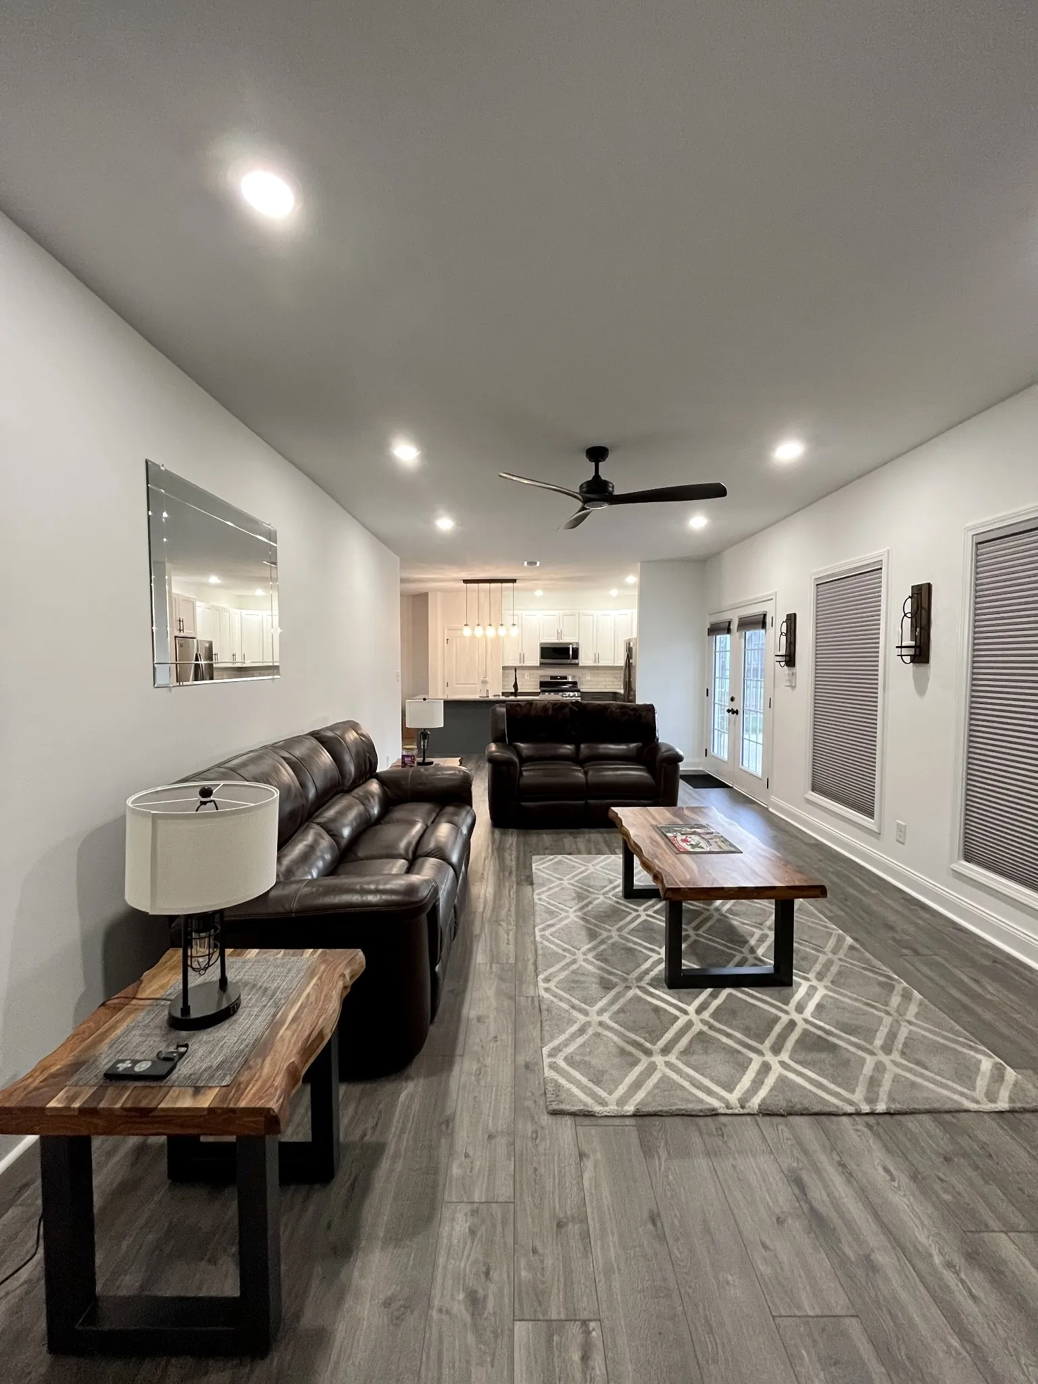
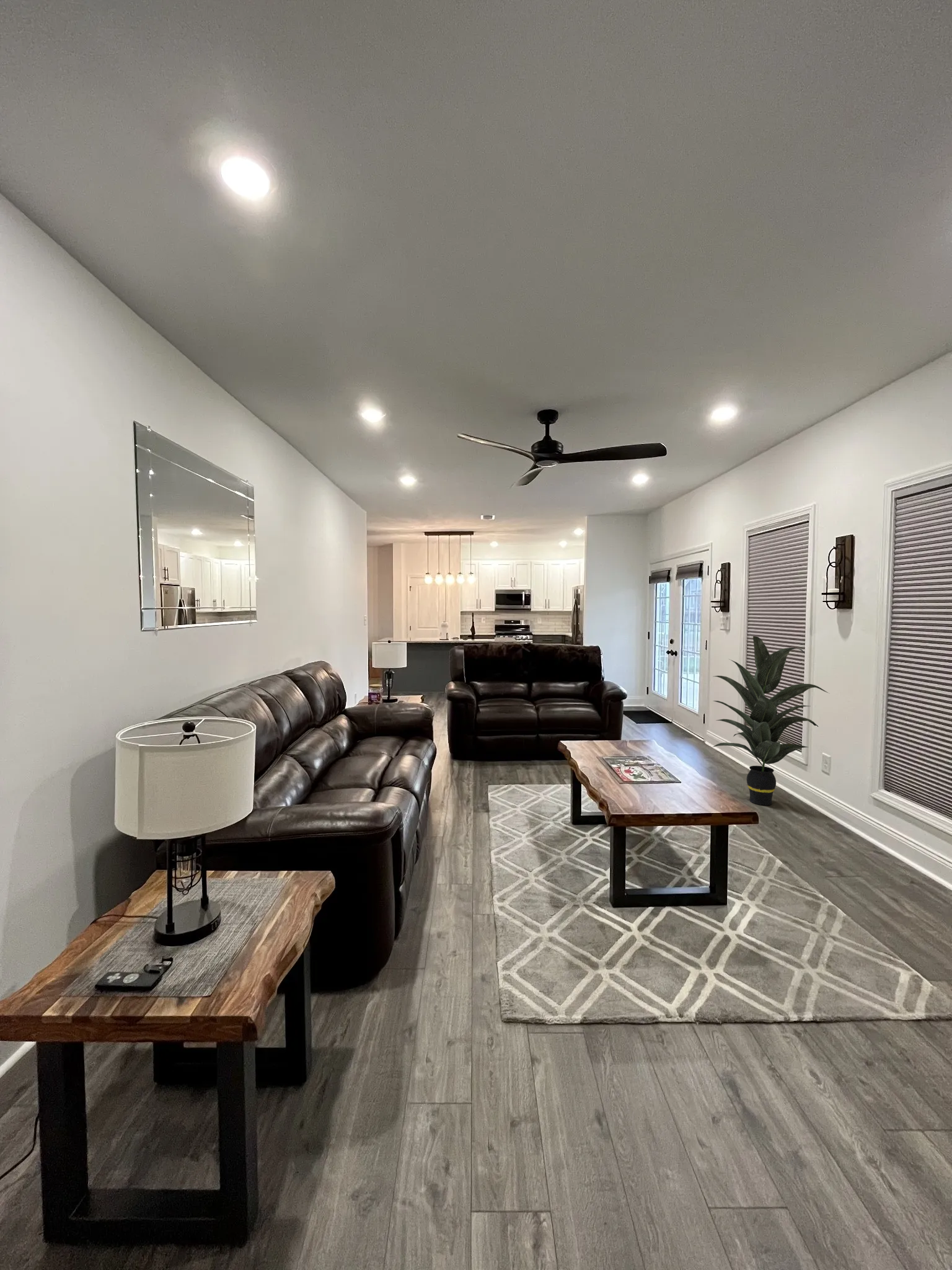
+ indoor plant (764, 719)
